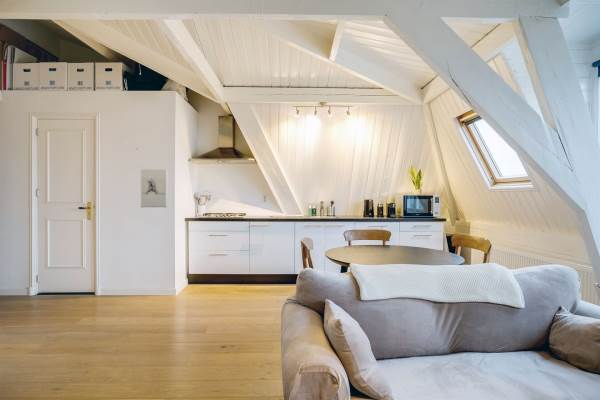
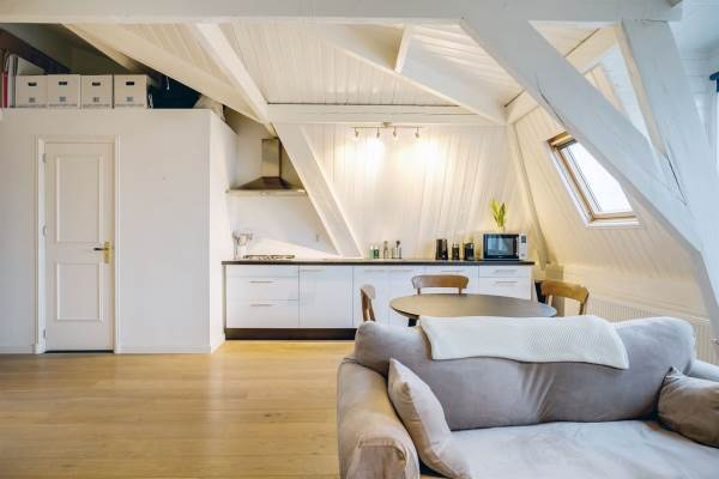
- wall sculpture (154, 188)
